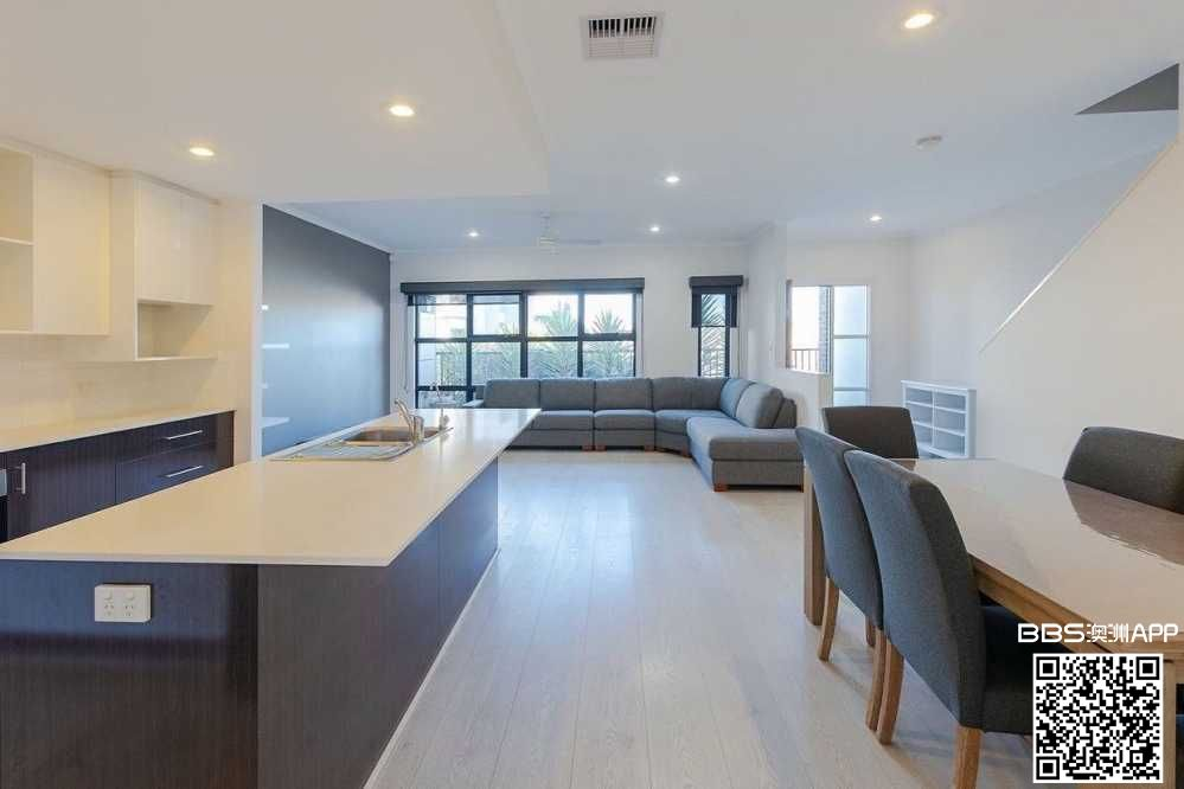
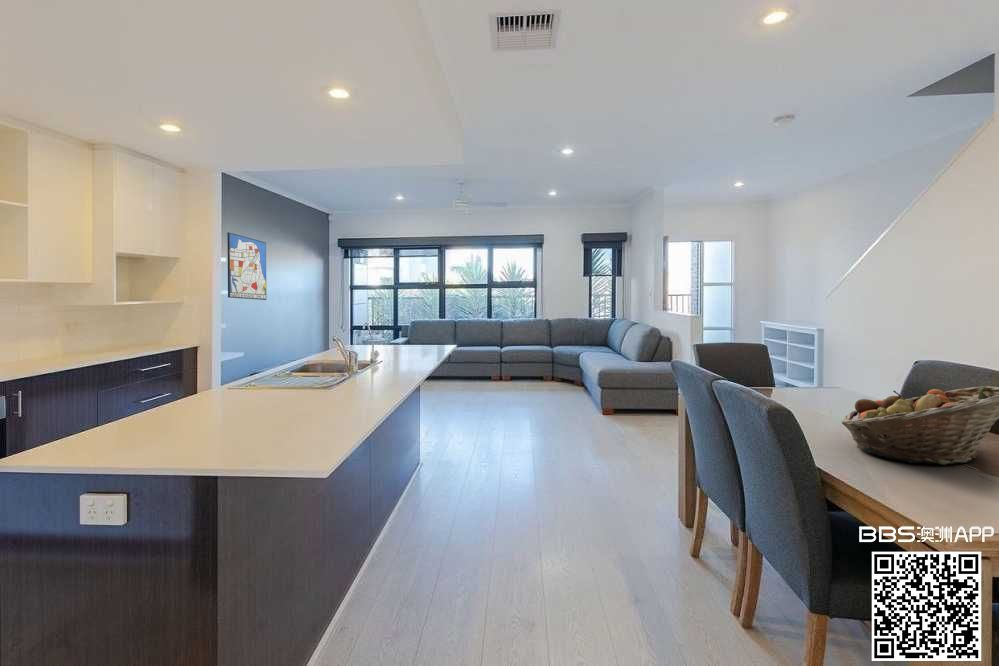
+ wall art (248, 268)
+ fruit basket (921, 418)
